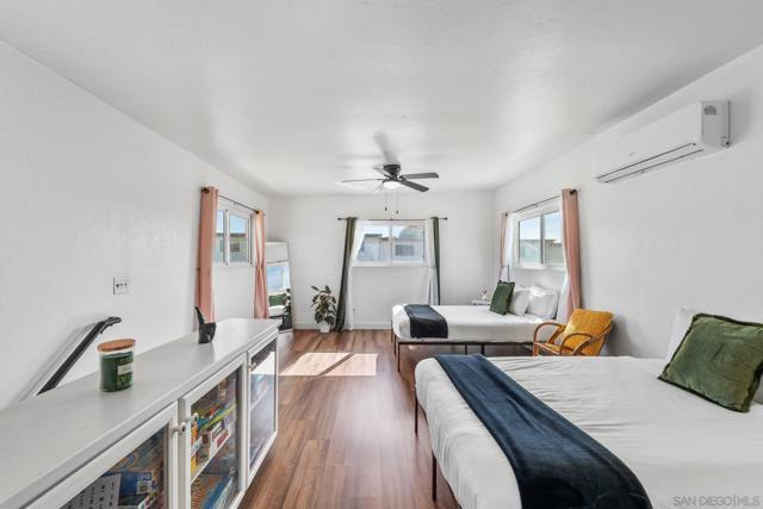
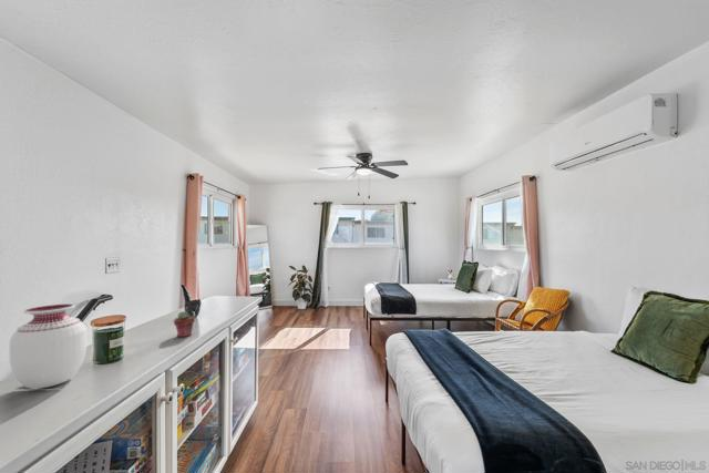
+ vase (50, 346)
+ potted succulent (184, 322)
